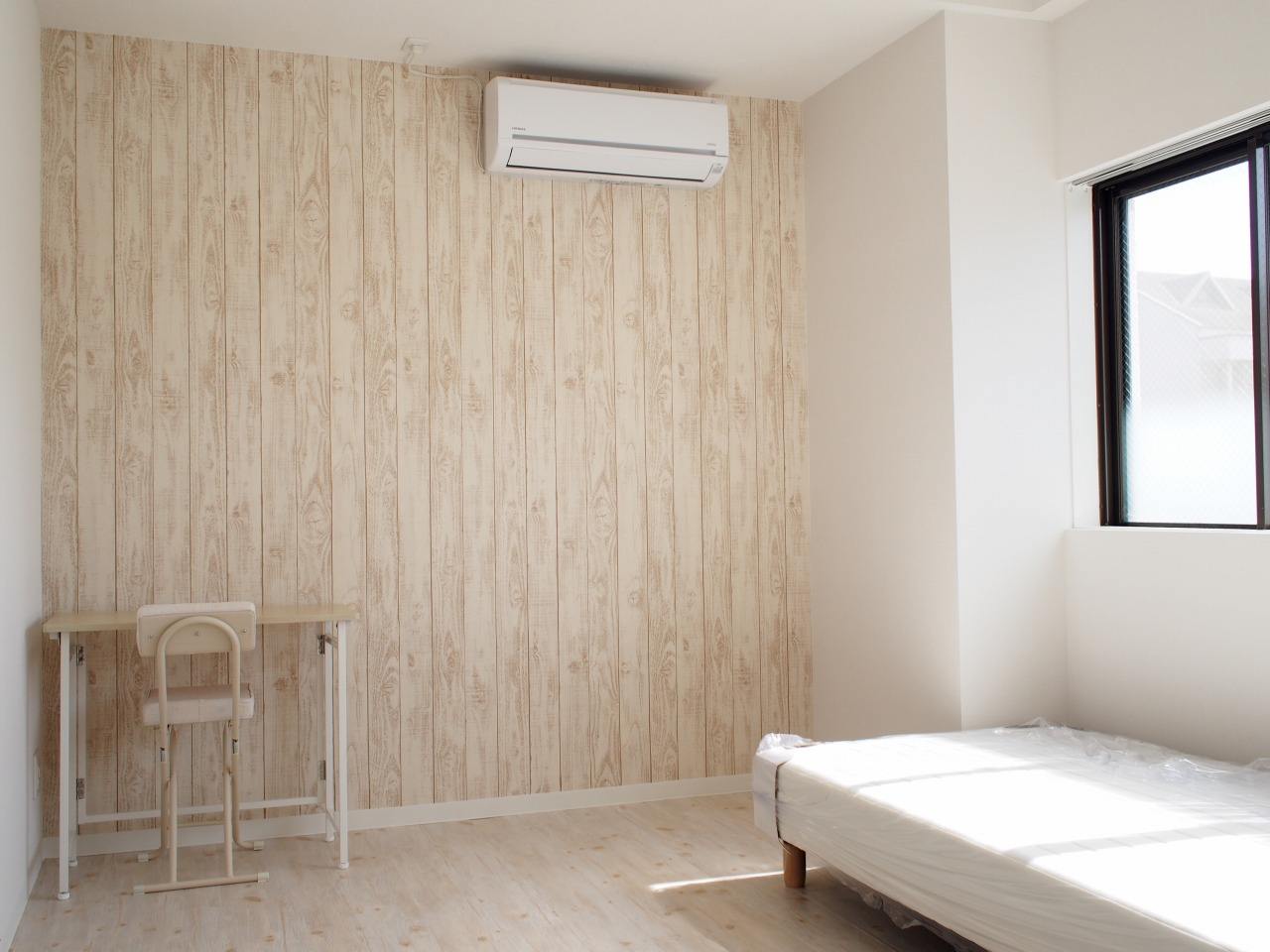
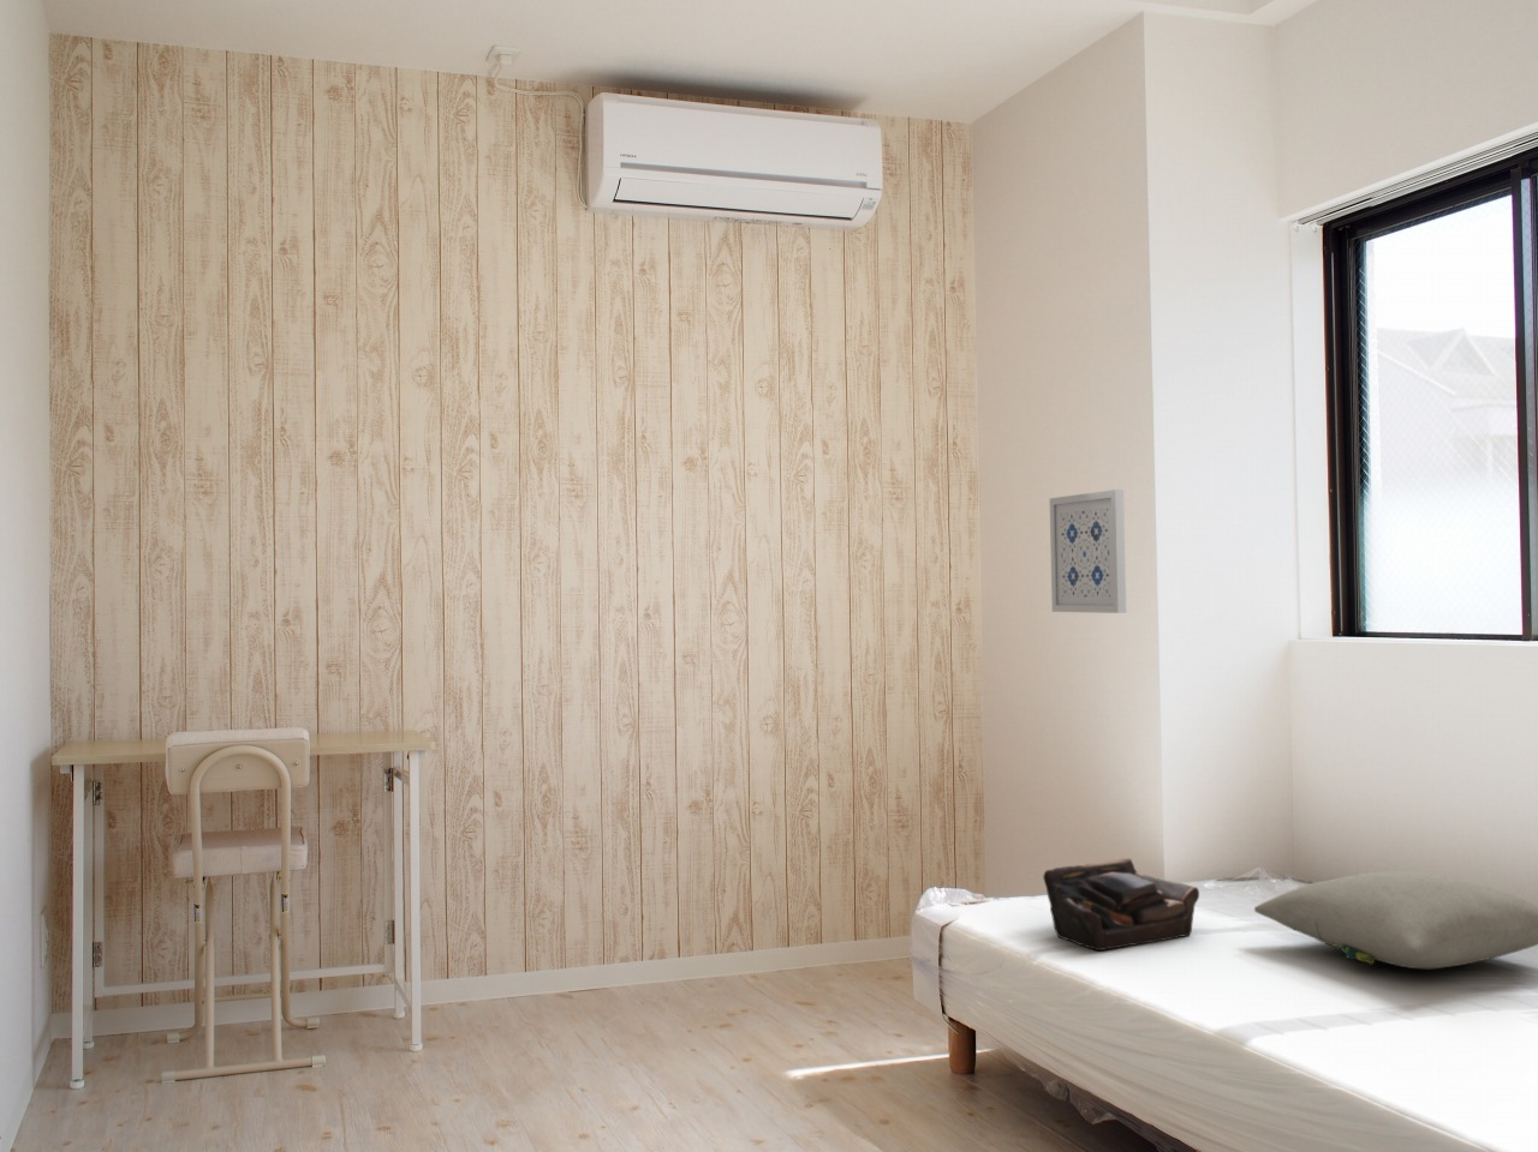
+ pillow (1407, 916)
+ tote bag (1120, 904)
+ wall art (1086, 553)
